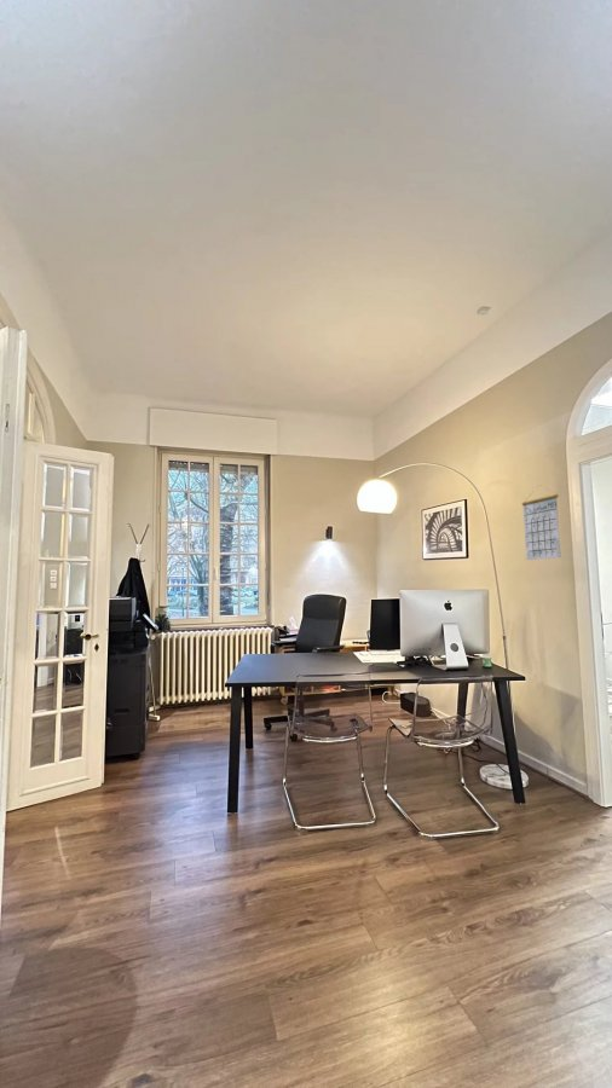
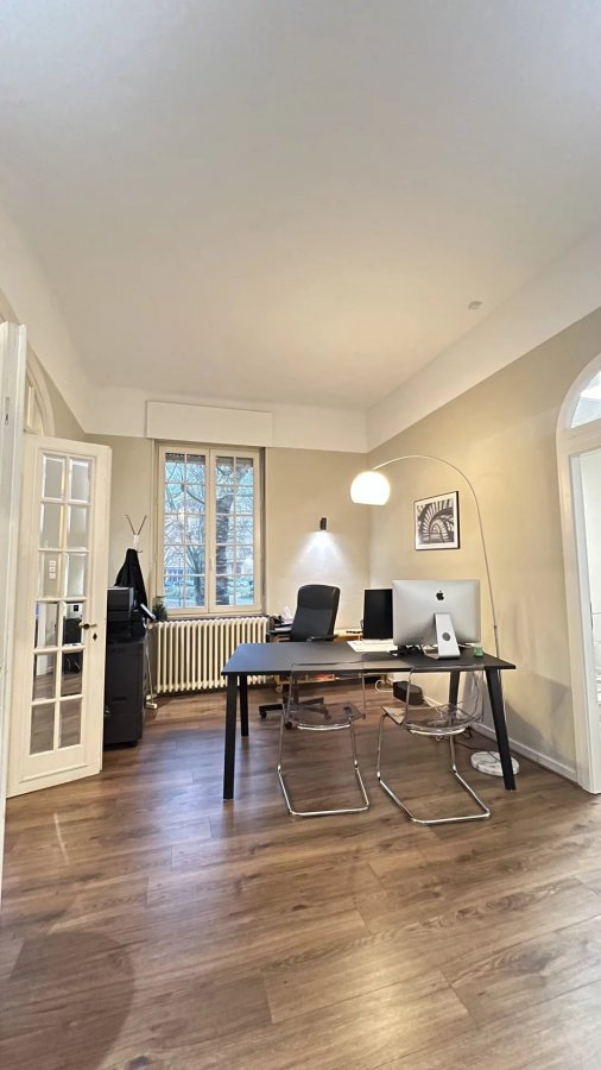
- calendar (541, 521)
